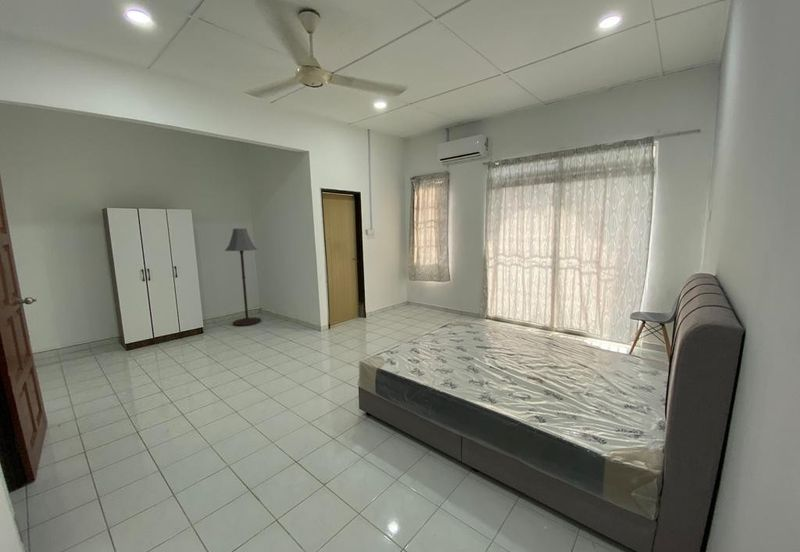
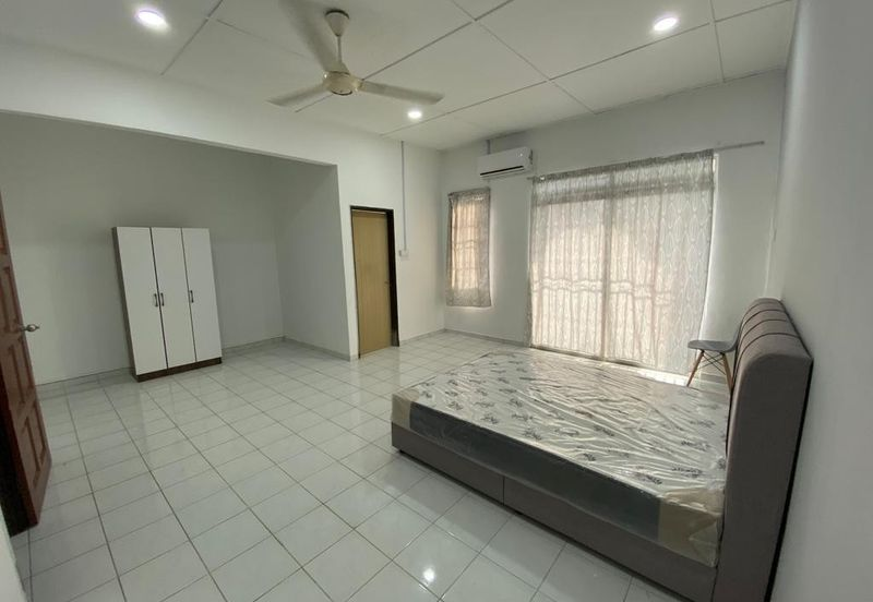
- floor lamp (243, 276)
